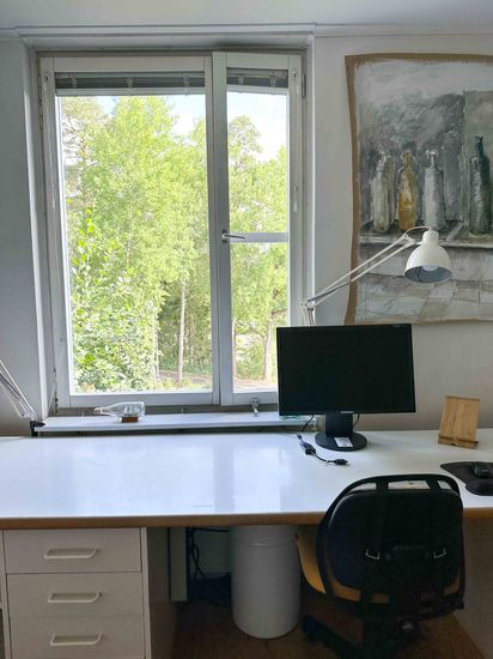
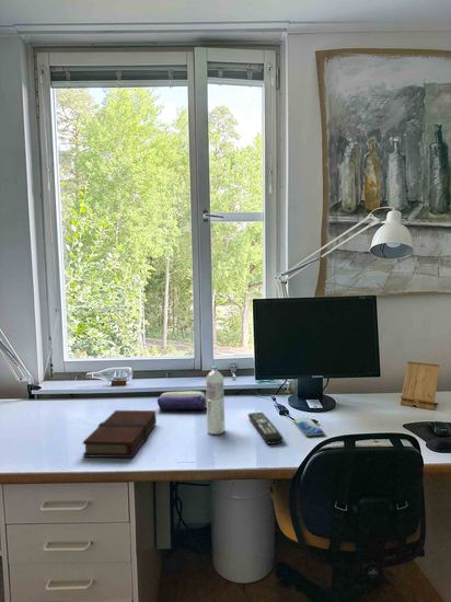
+ remote control (264, 427)
+ smartphone (308, 426)
+ pencil case (183, 401)
+ water bottle (215, 398)
+ book (123, 431)
